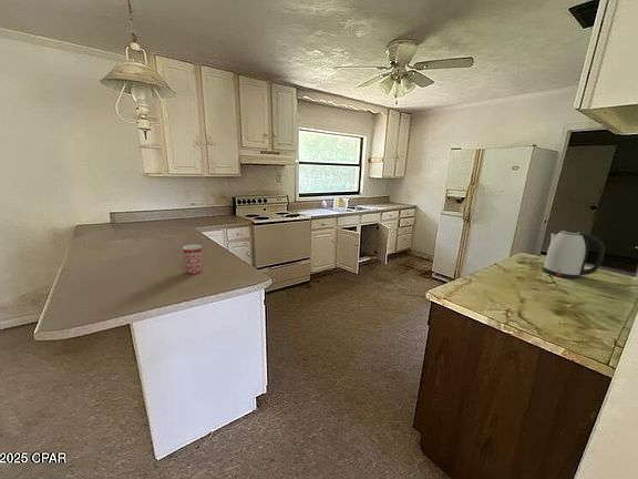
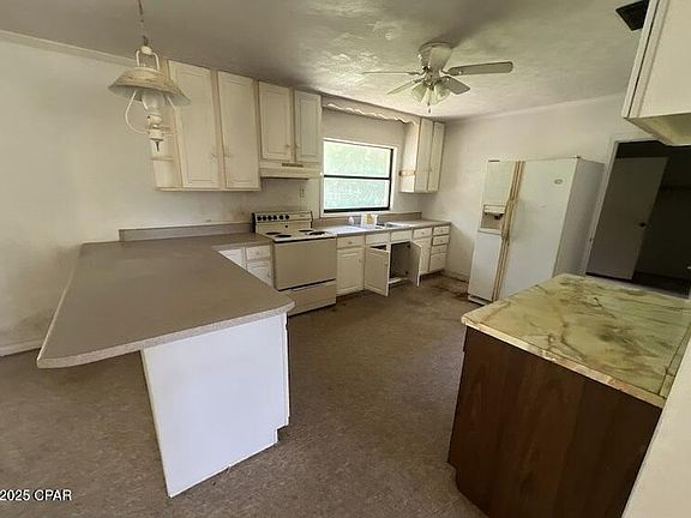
- mug (193, 258)
- kettle (573, 253)
